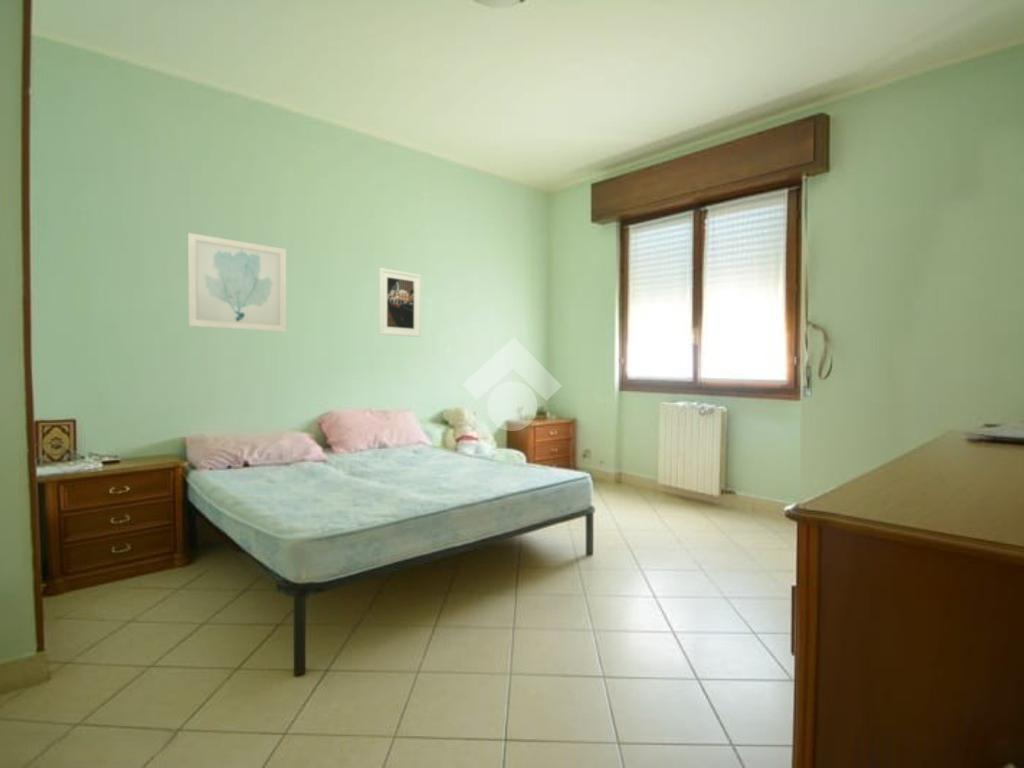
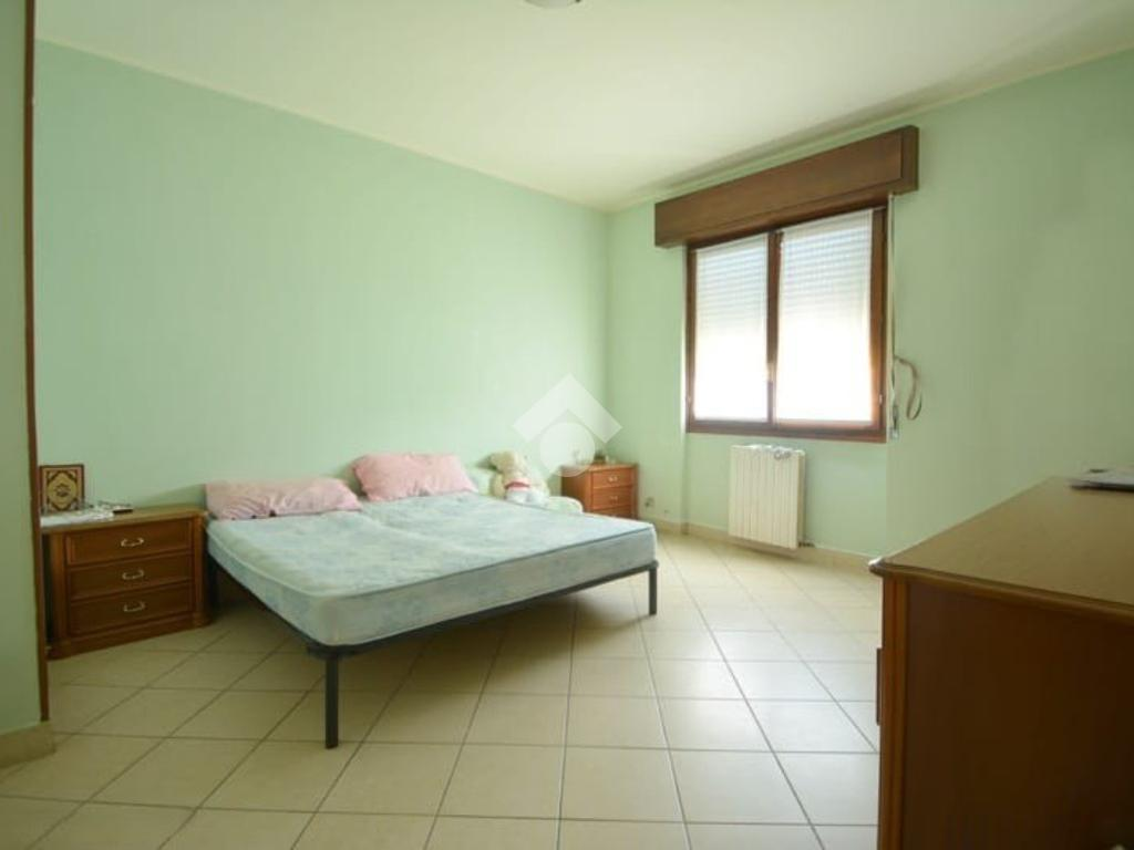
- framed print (400, 303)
- wall art (240, 285)
